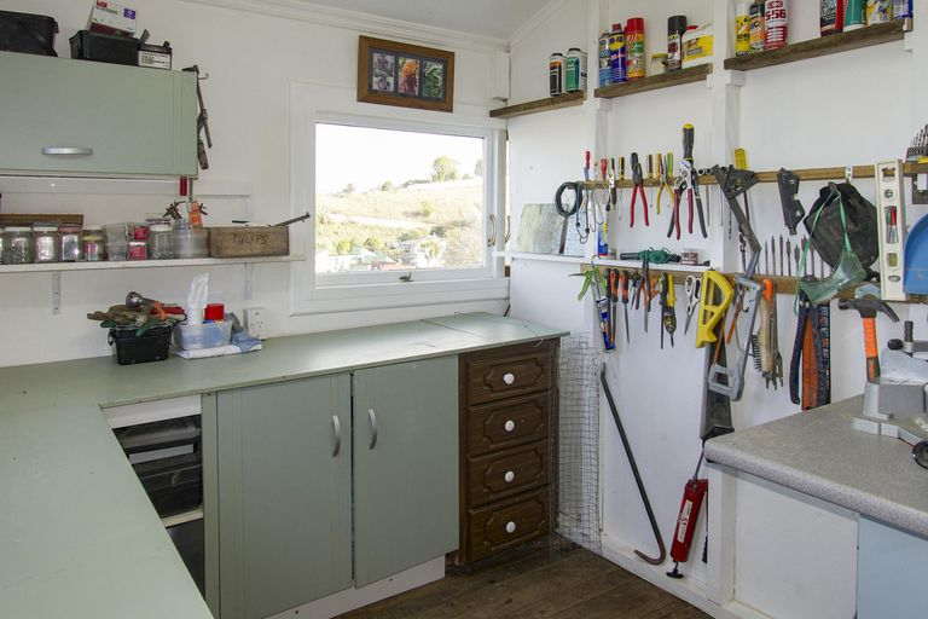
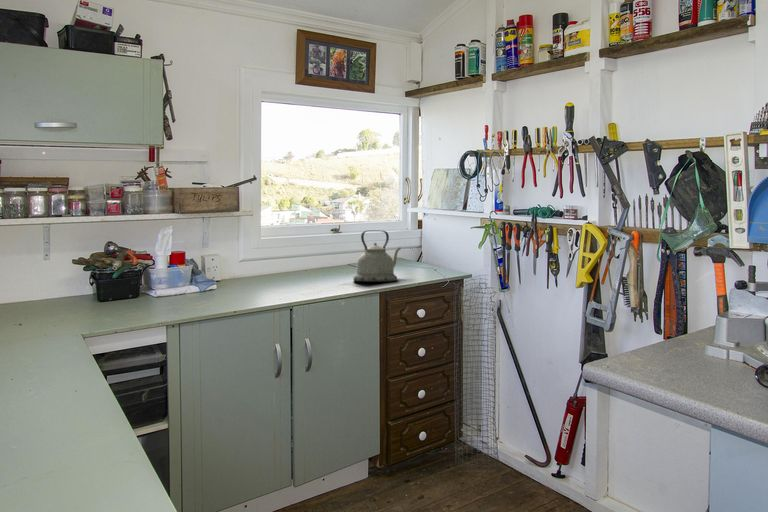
+ kettle (376, 255)
